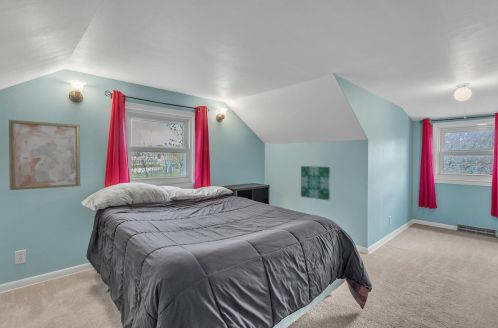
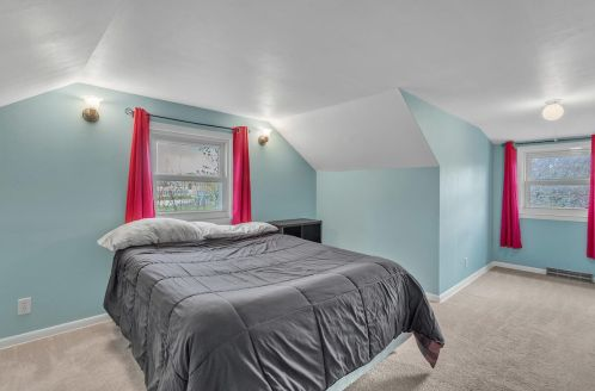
- wall art (47, 155)
- wall art (314, 182)
